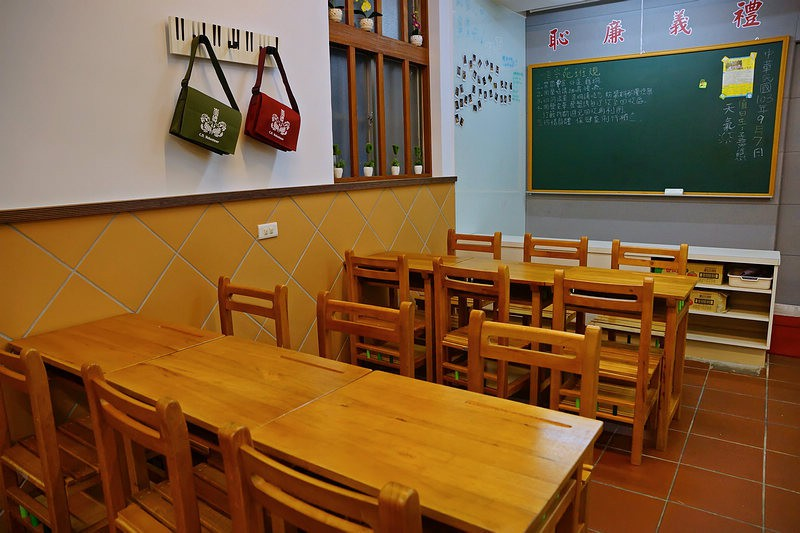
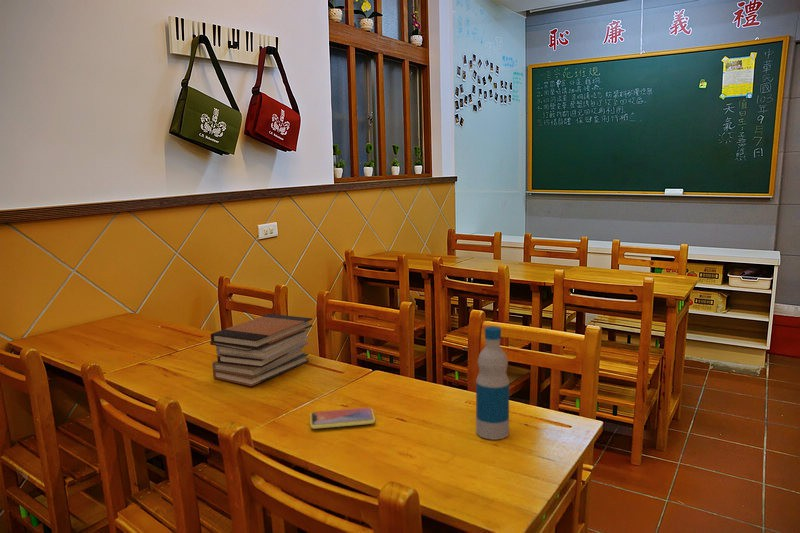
+ bottle (492, 381)
+ smartphone (342, 418)
+ book stack (264, 347)
